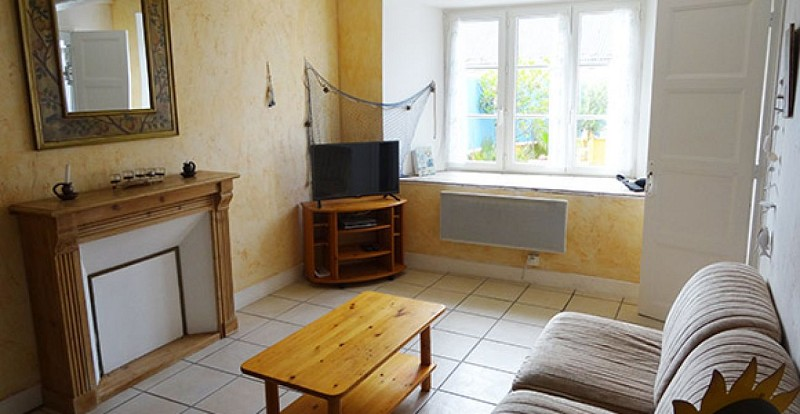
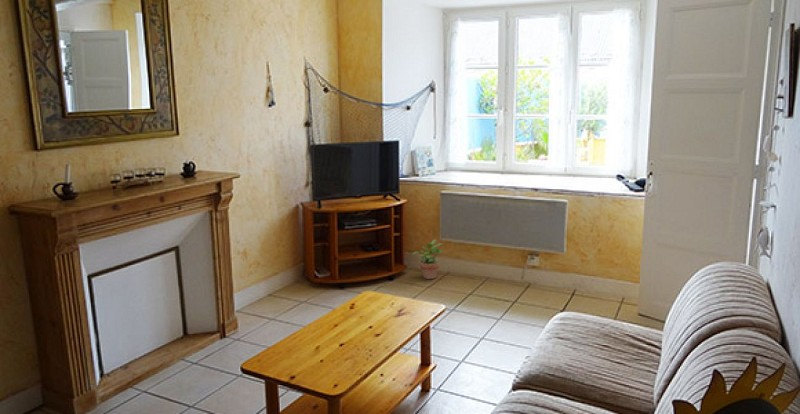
+ potted plant (428, 258)
